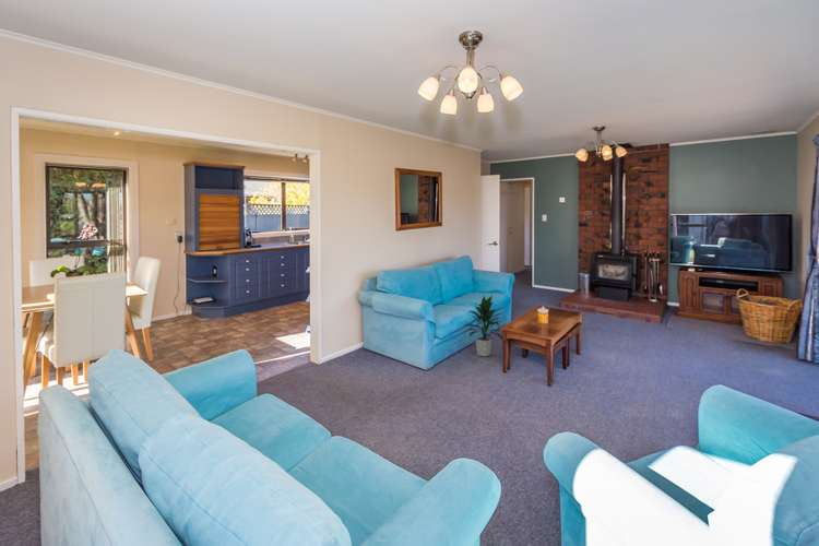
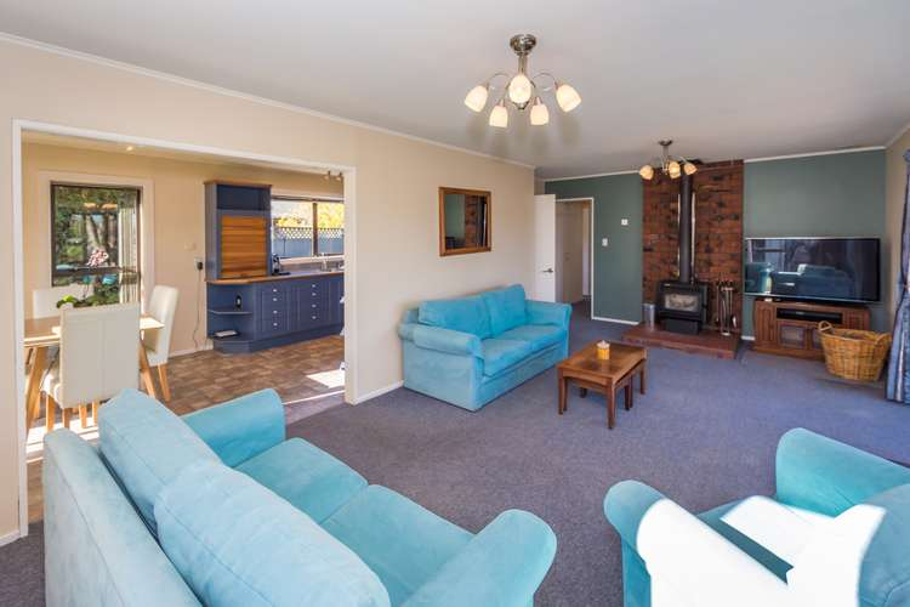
- indoor plant (485, 325)
